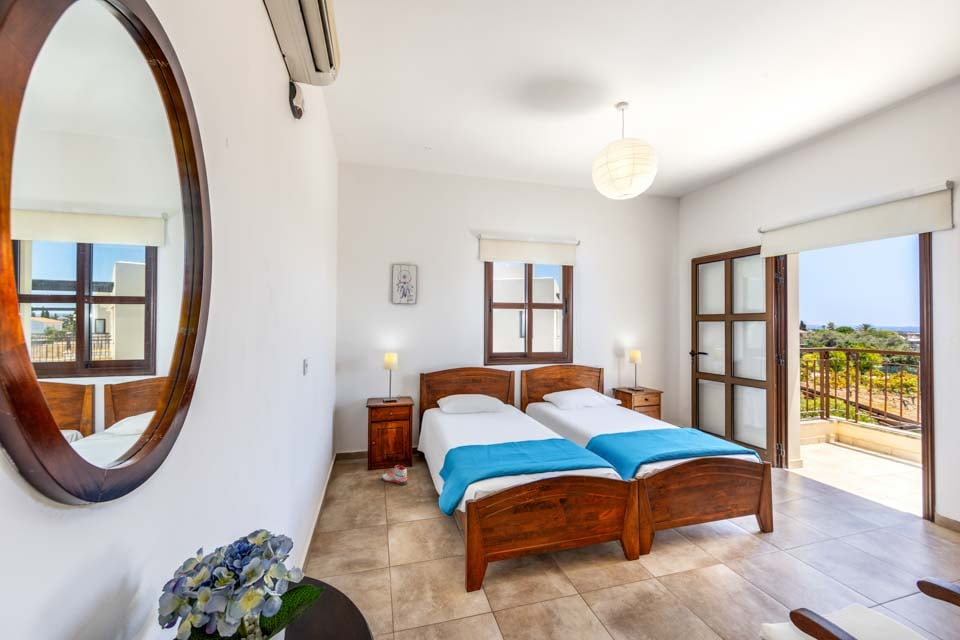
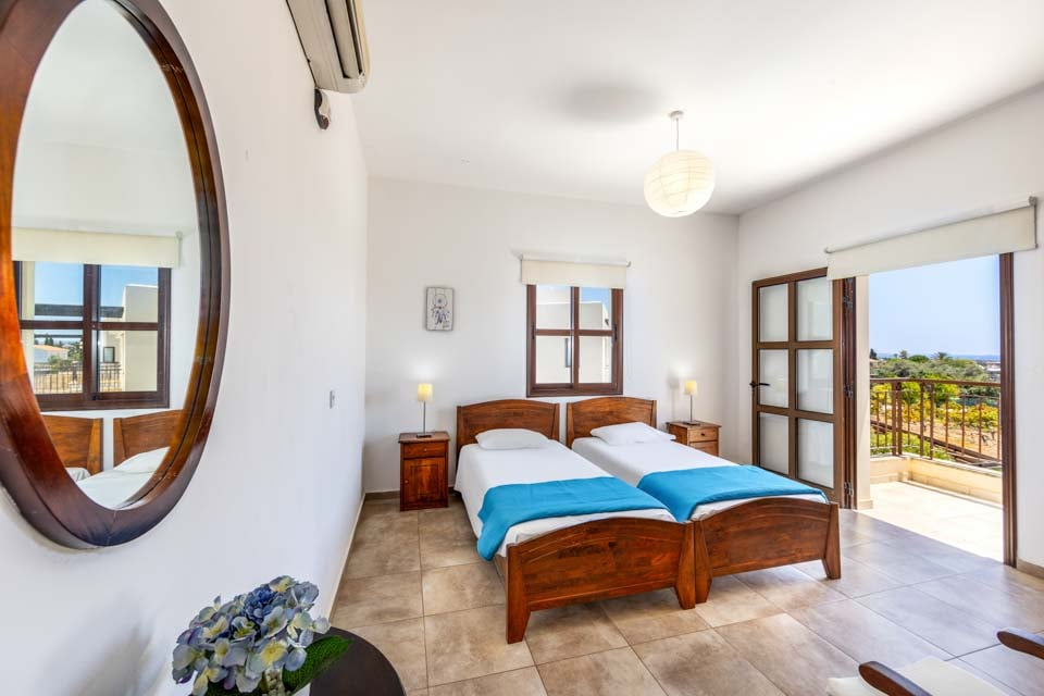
- sneaker (394, 472)
